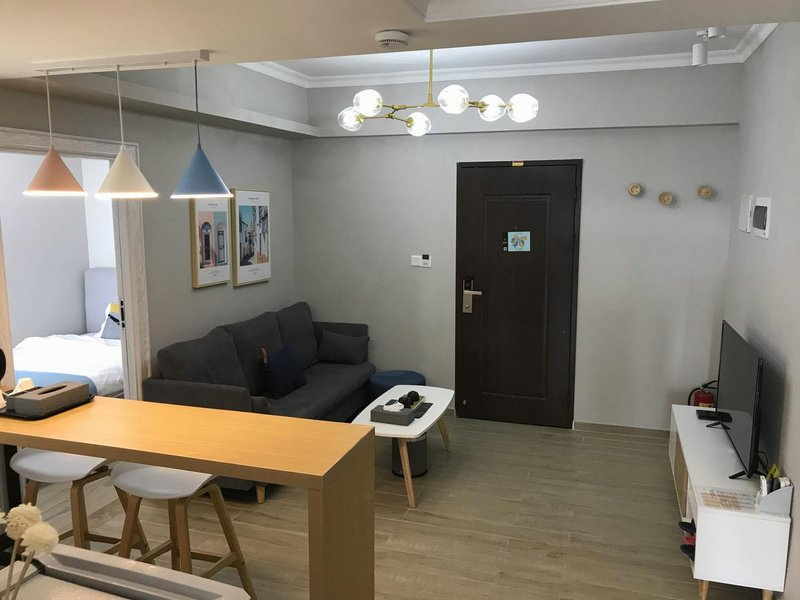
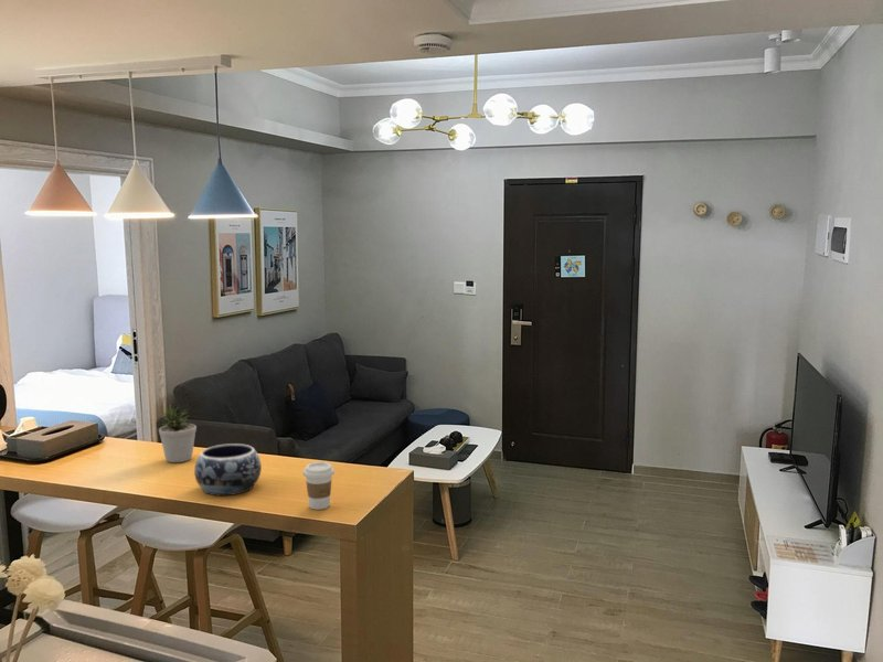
+ coffee cup (319, 485)
+ decorative bowl (227, 469)
+ potted plant (178, 431)
